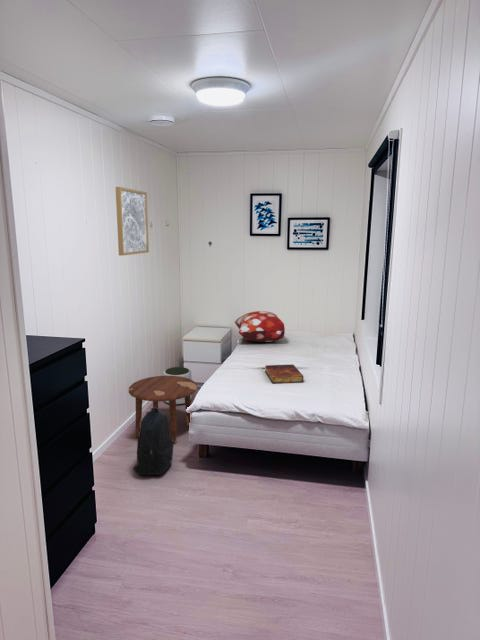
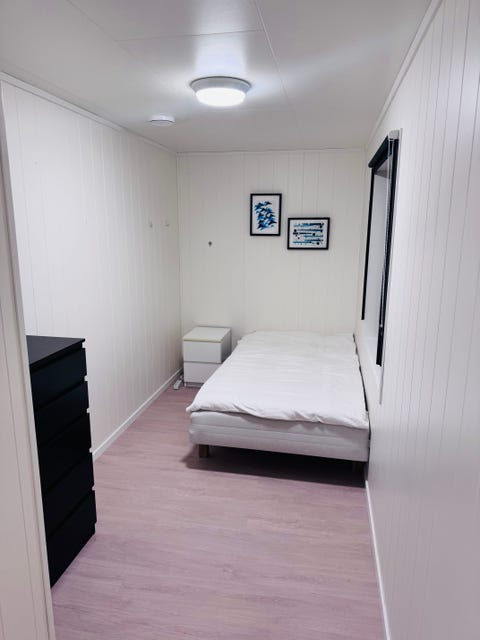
- side table (169, 407)
- wall art (133, 222)
- plant pot (180, 376)
- book (283, 373)
- backpack (154, 438)
- decorative pillow (258, 326)
